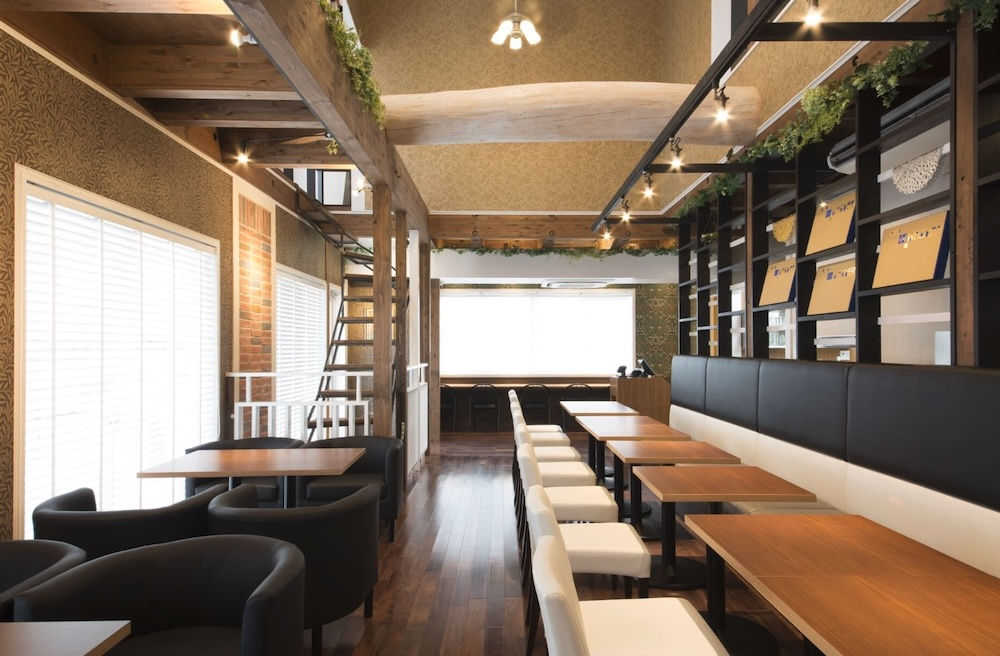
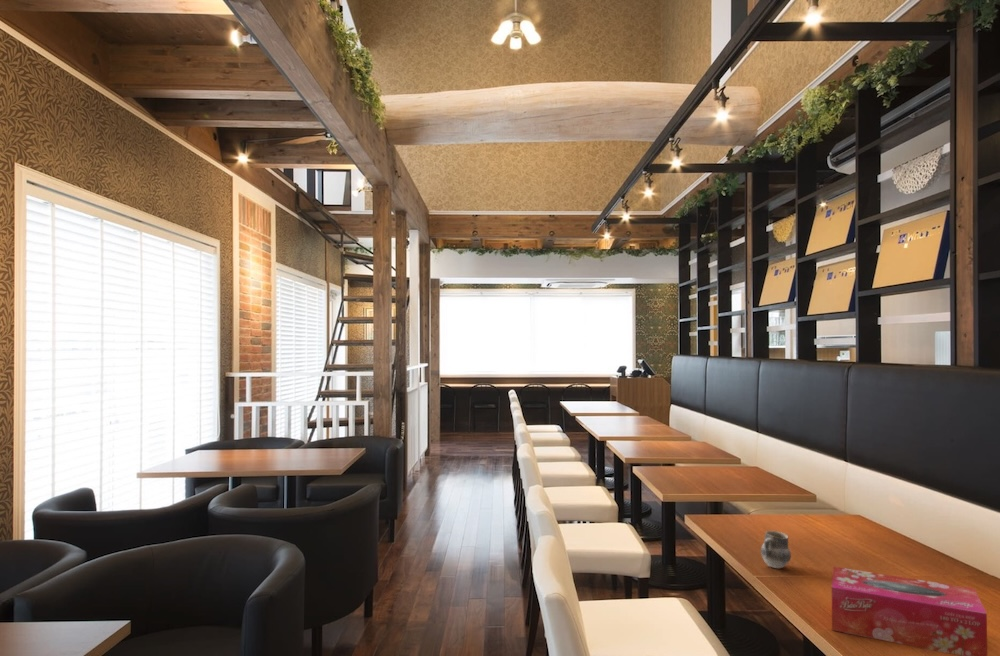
+ tissue box (903, 609)
+ cup (774, 550)
